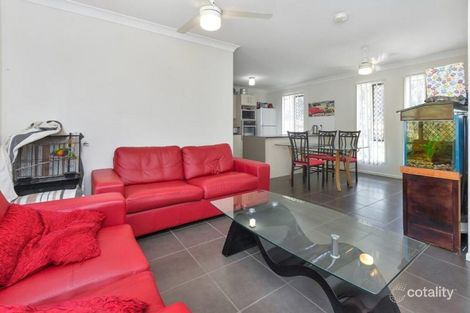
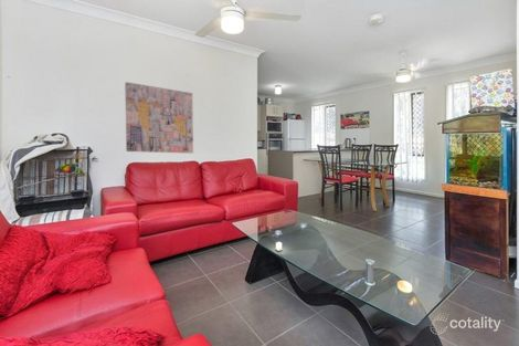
+ wall art (161, 119)
